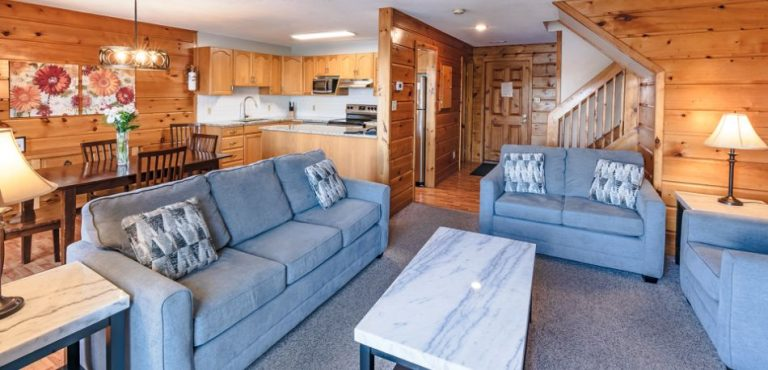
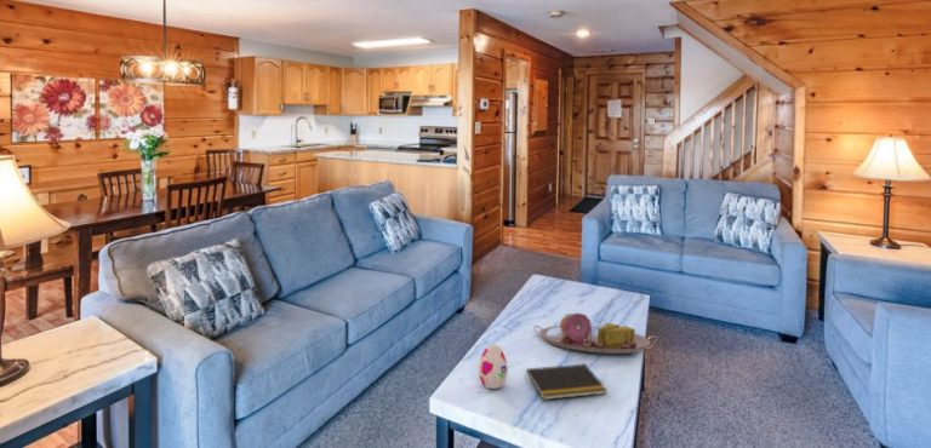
+ serving tray (593, 327)
+ notepad (565, 380)
+ decorative egg (492, 364)
